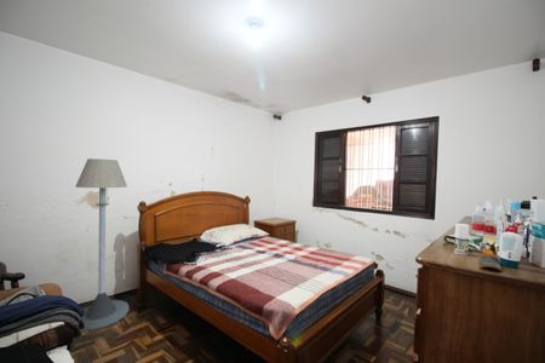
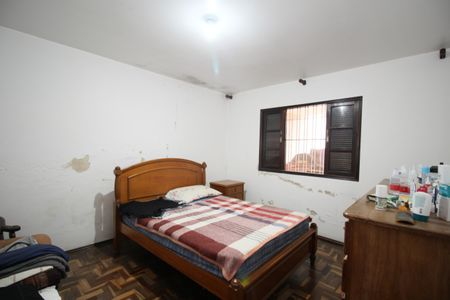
- floor lamp (102, 237)
